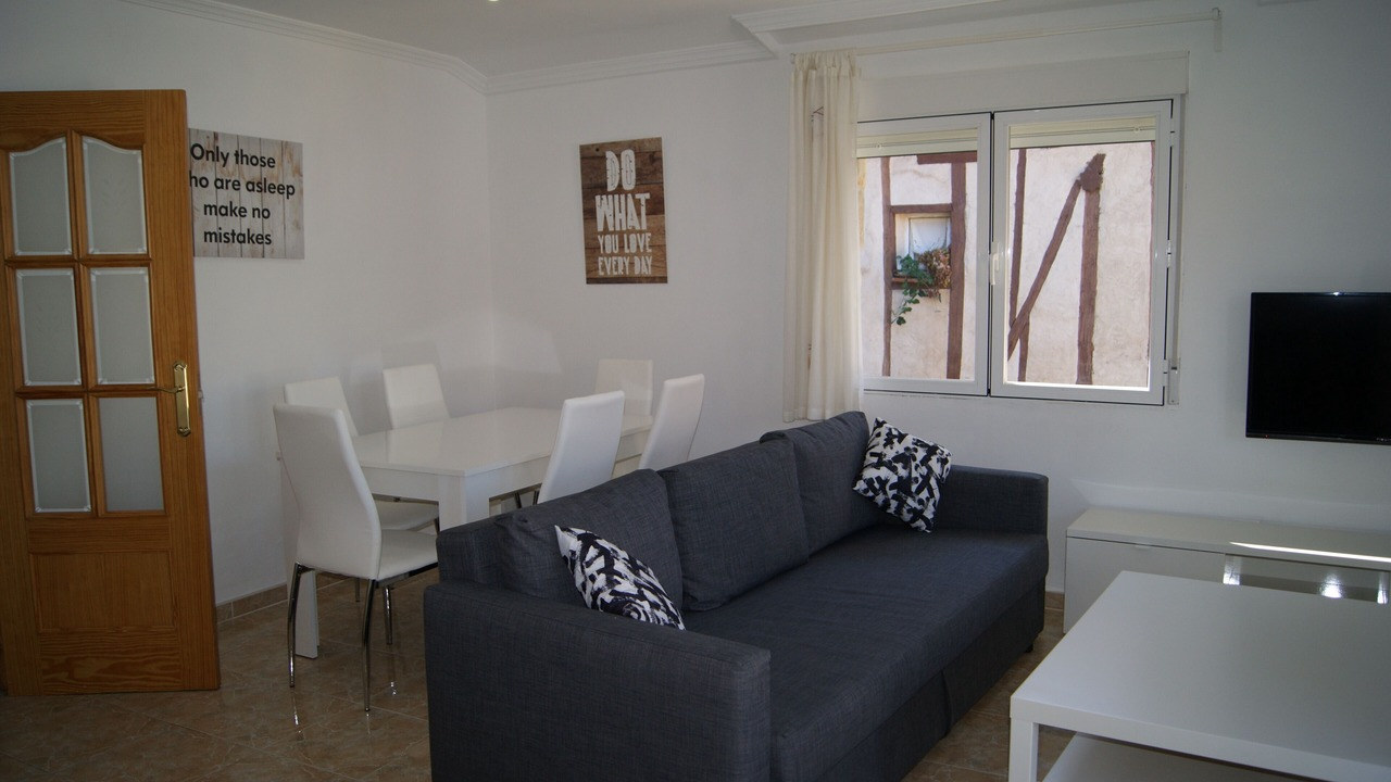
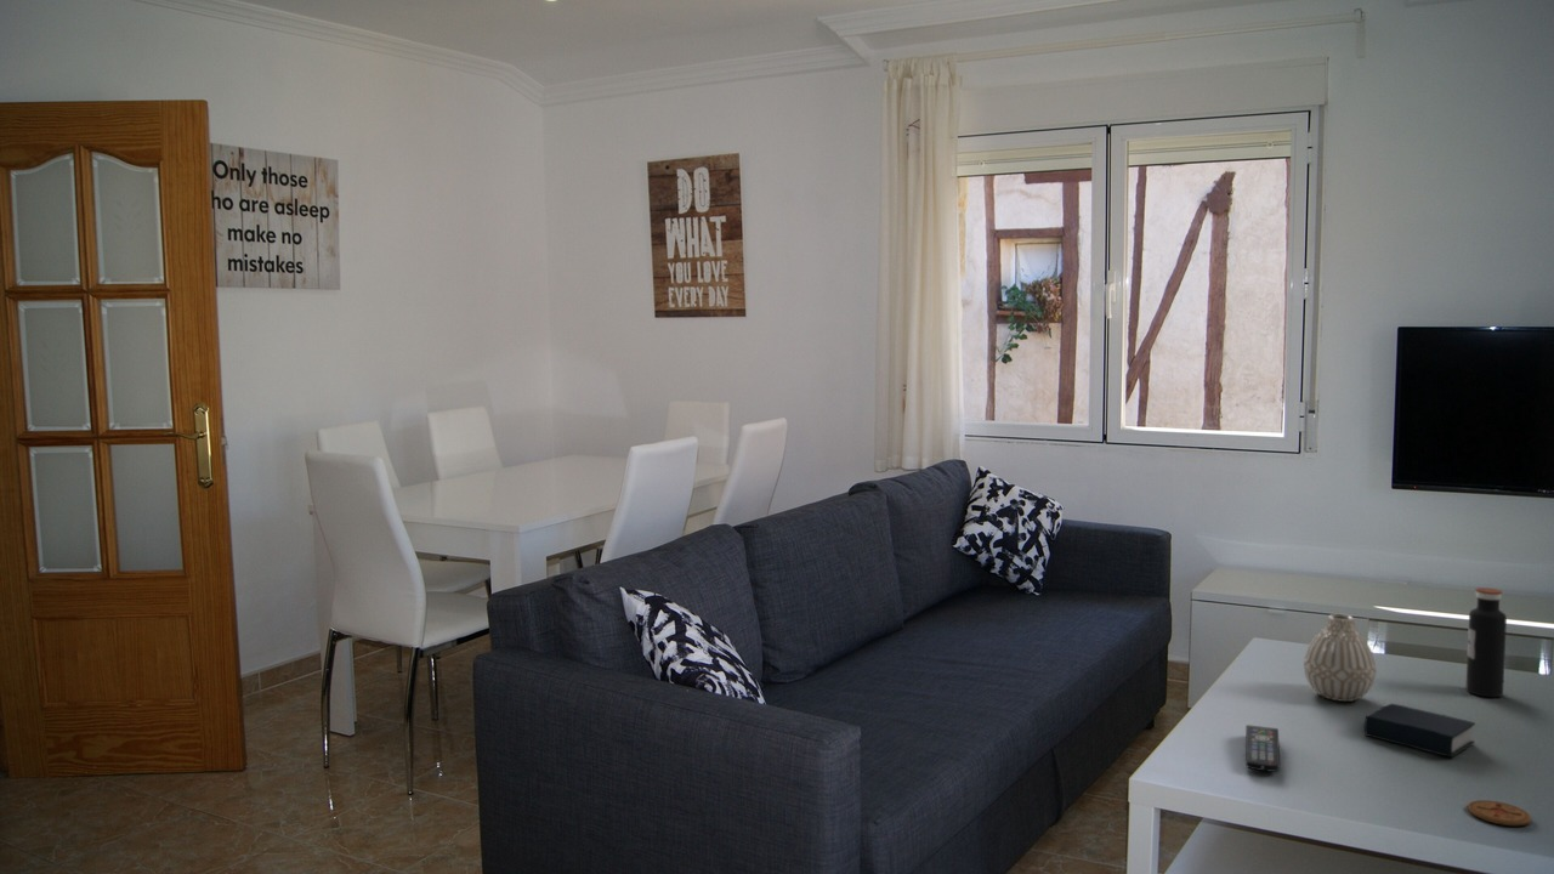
+ water bottle (1486, 641)
+ coaster (1498, 812)
+ remote control (1261, 747)
+ vase (1339, 656)
+ book (1418, 728)
